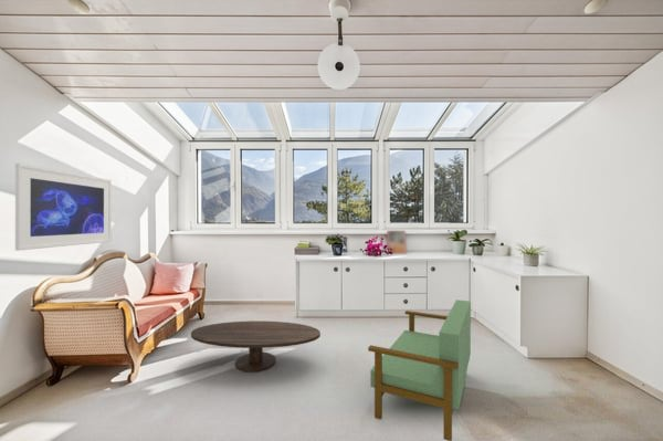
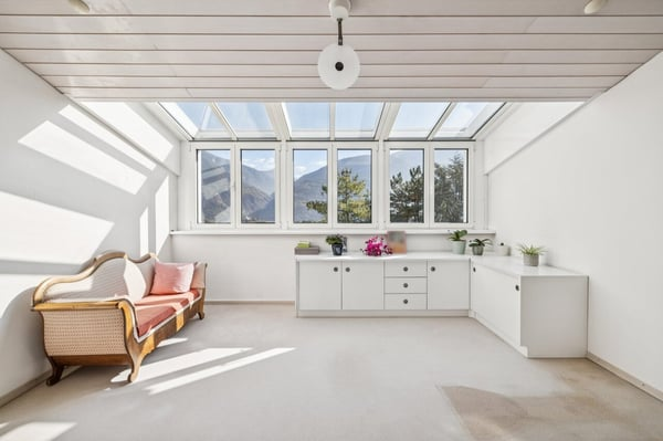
- coffee table (255, 347)
- loveseat (425, 351)
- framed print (71, 209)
